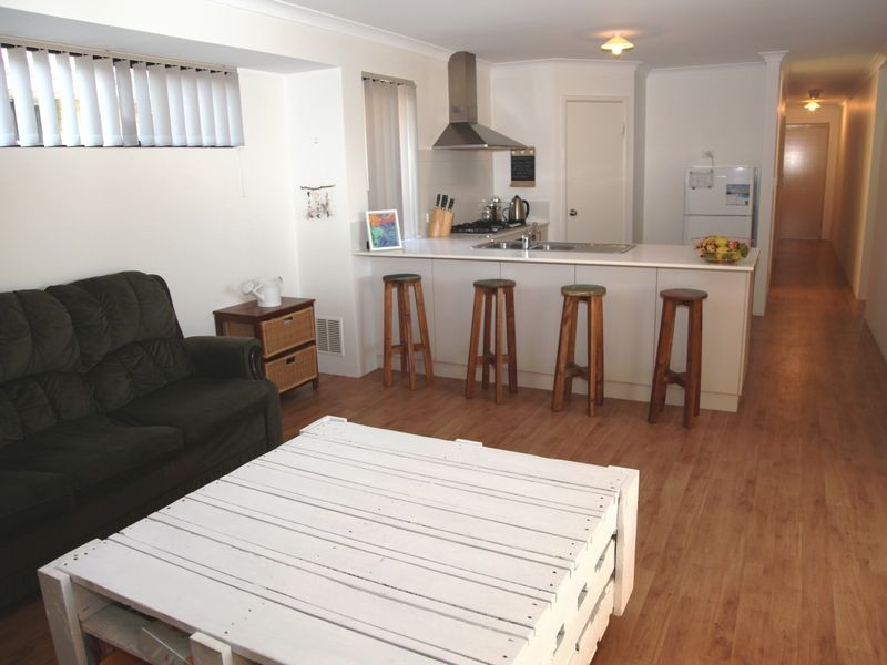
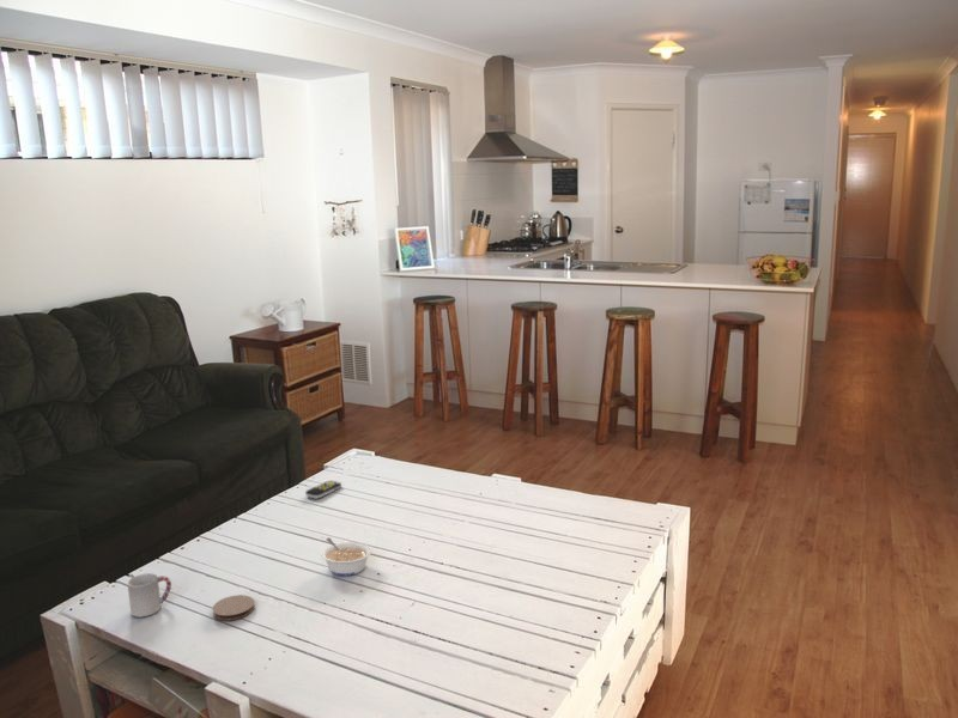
+ cup (150, 592)
+ coaster (234, 607)
+ legume (344, 558)
+ remote control (323, 488)
